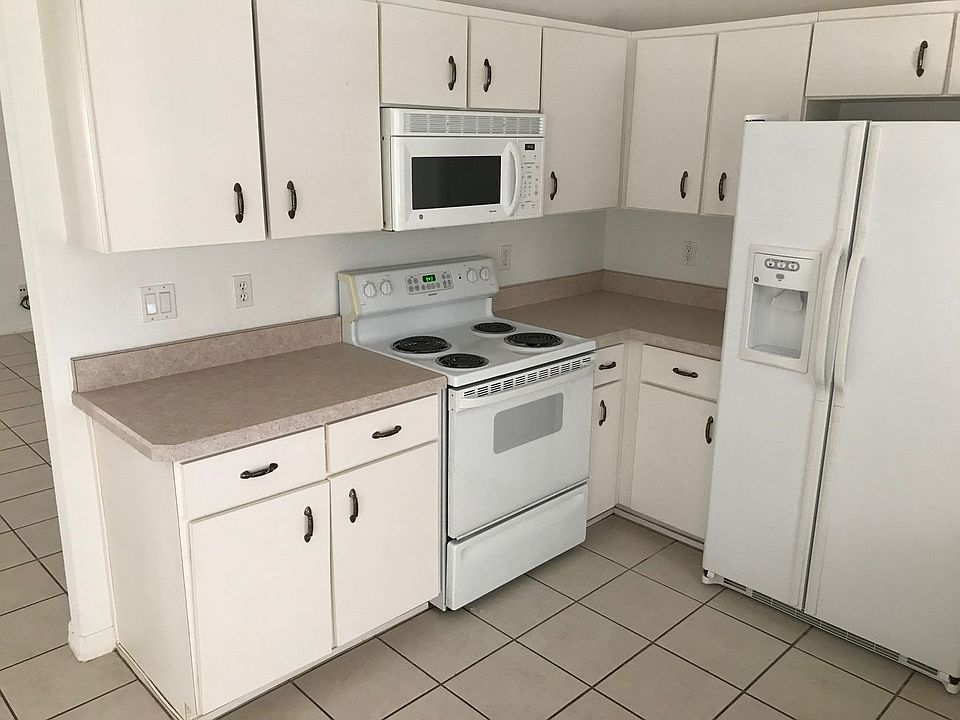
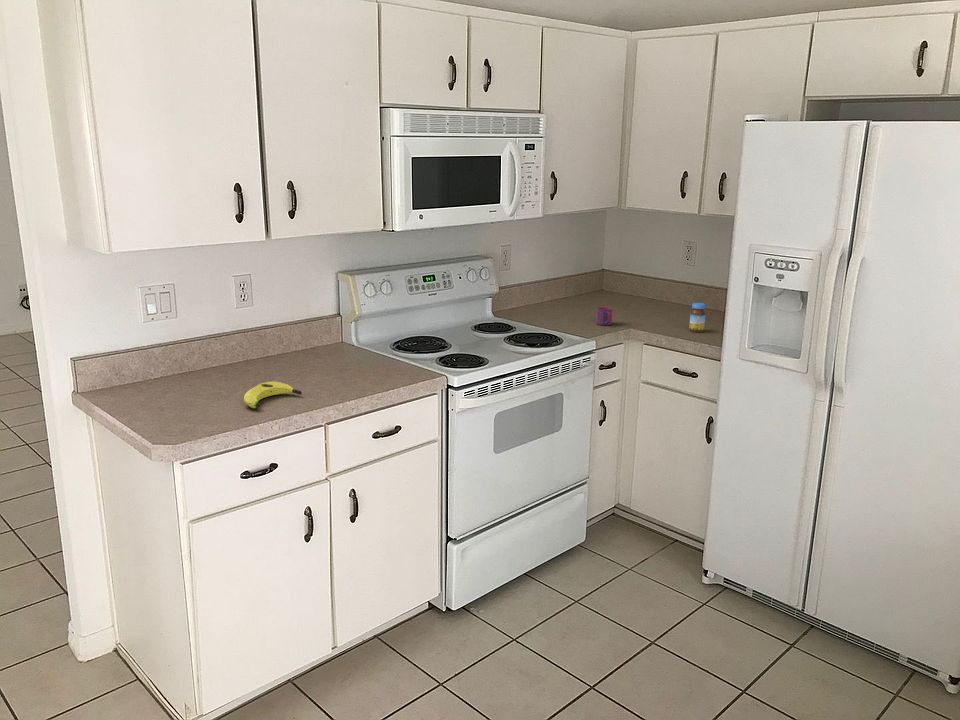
+ mug (604, 316)
+ jar (697, 317)
+ banana (272, 393)
